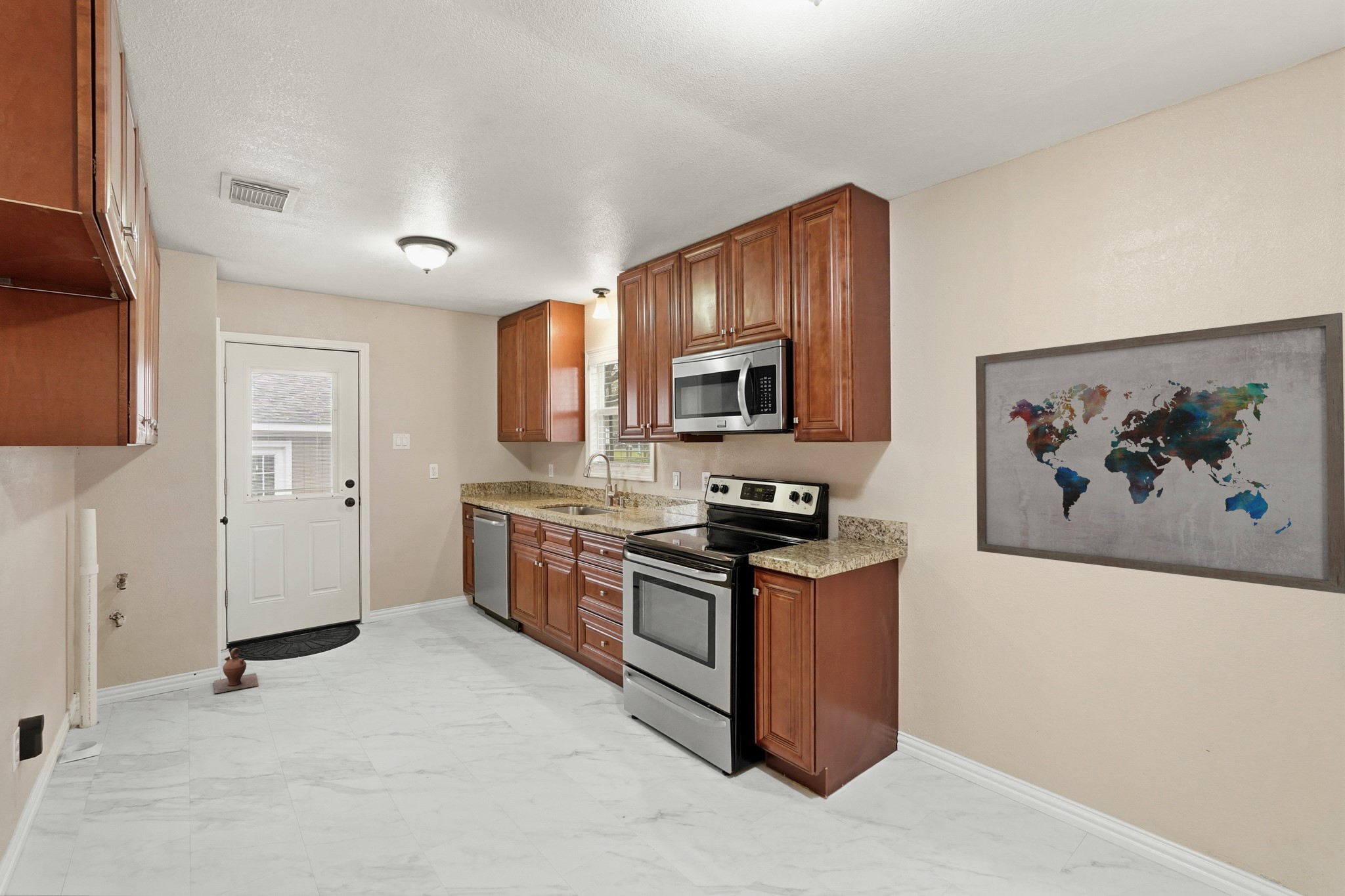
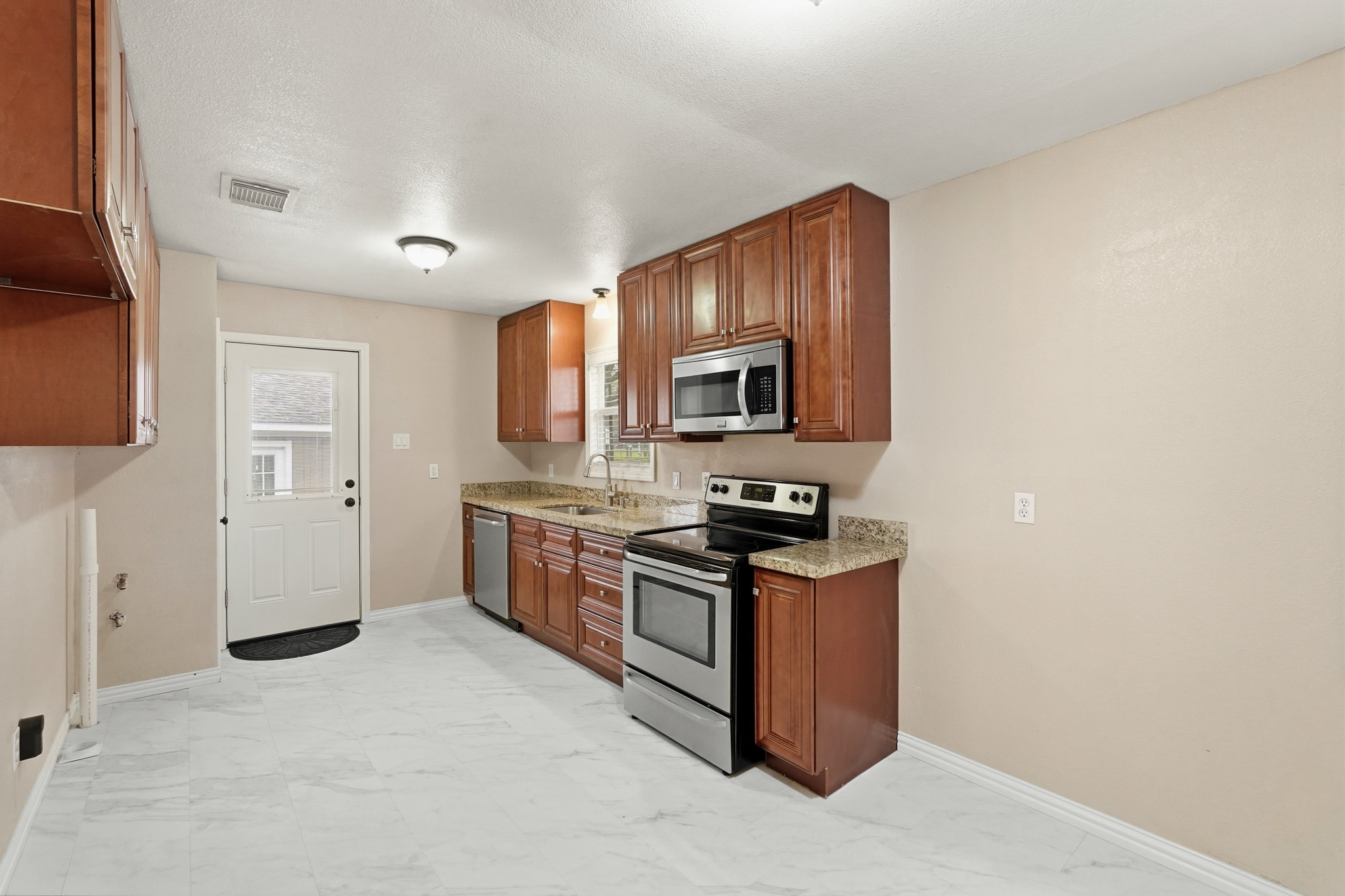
- wall art (1127, 453)
- ceramic jug (236, 666)
